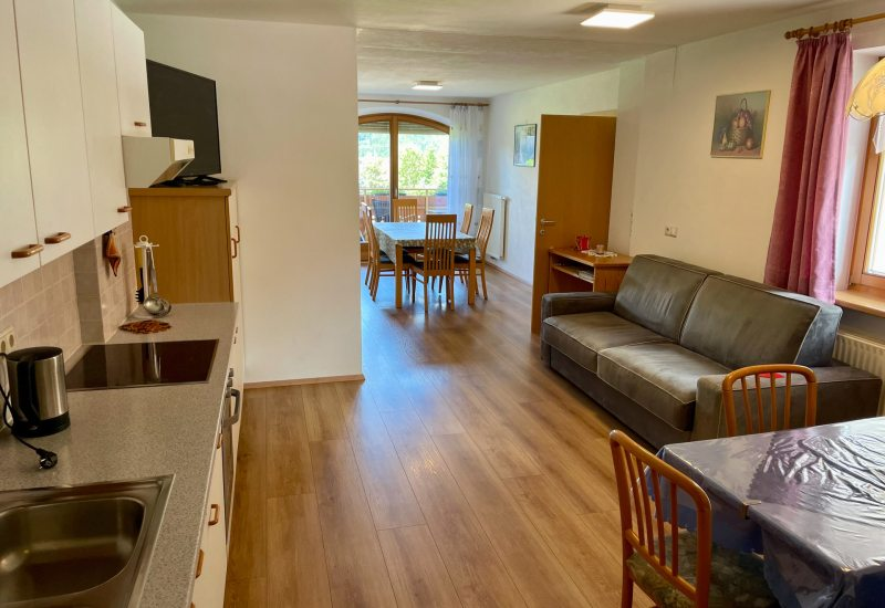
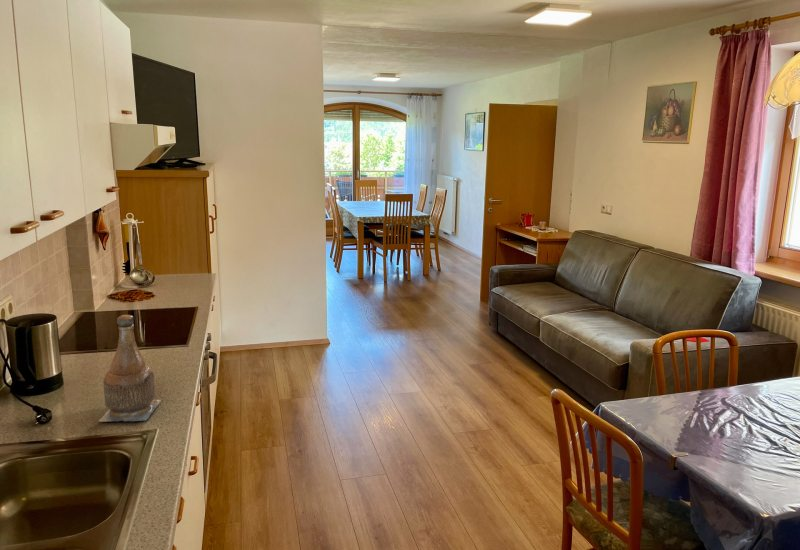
+ bottle (127, 364)
